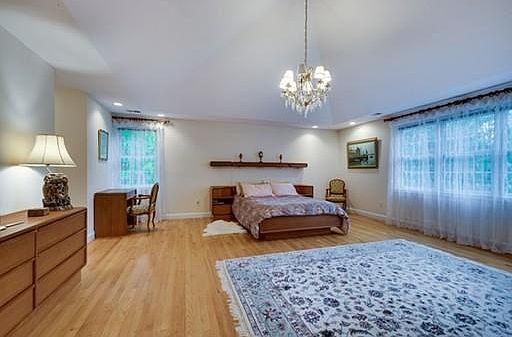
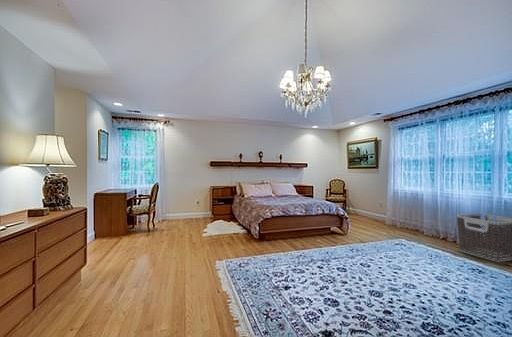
+ clothes hamper (487, 236)
